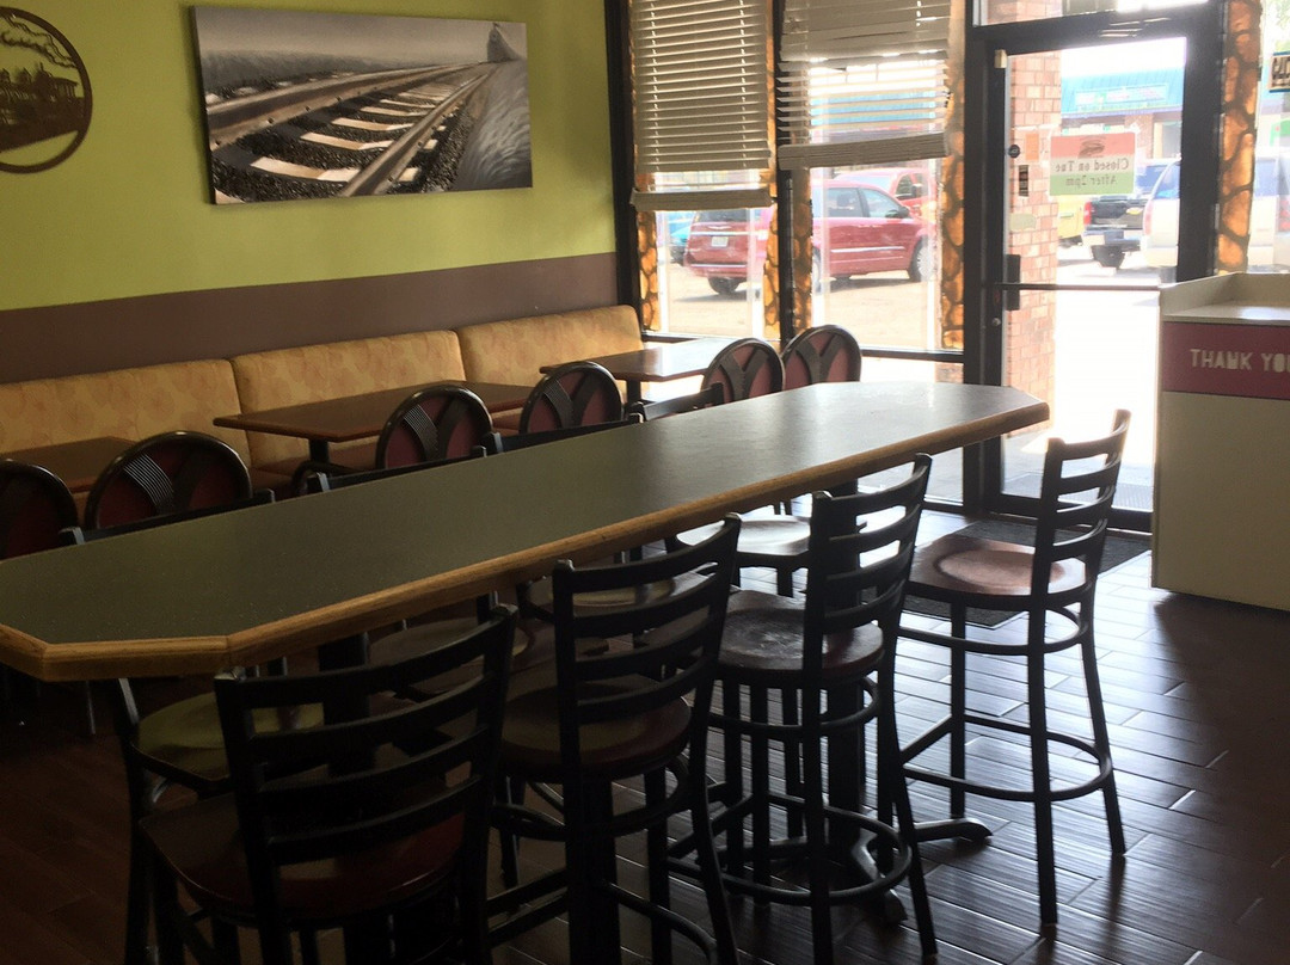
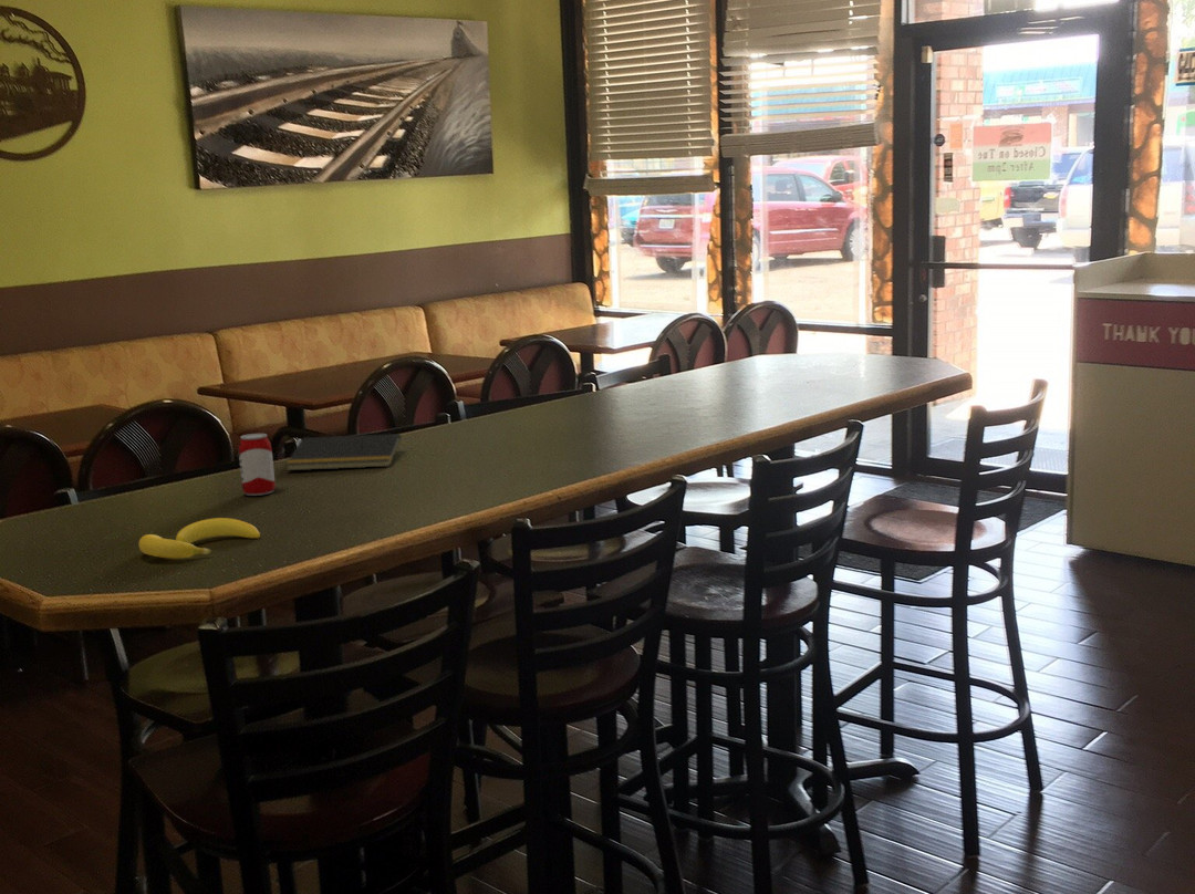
+ notepad (344, 451)
+ banana (197, 538)
+ beverage can (256, 464)
